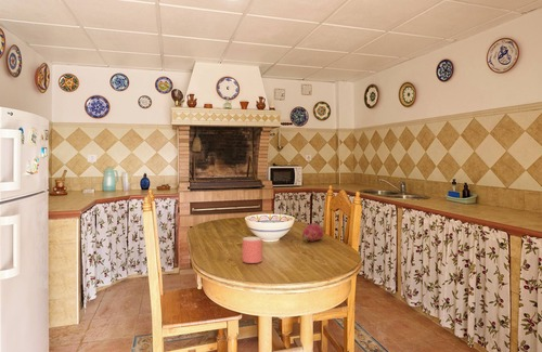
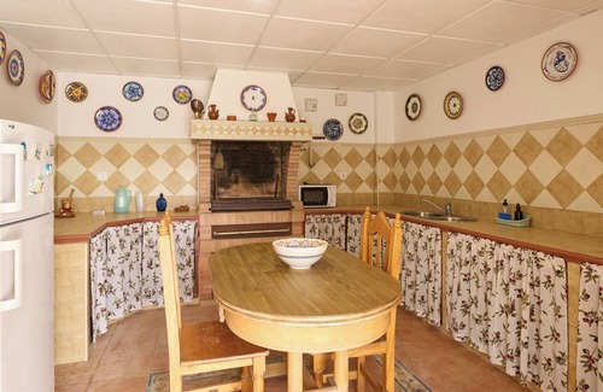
- mug (250, 249)
- fruit (312, 232)
